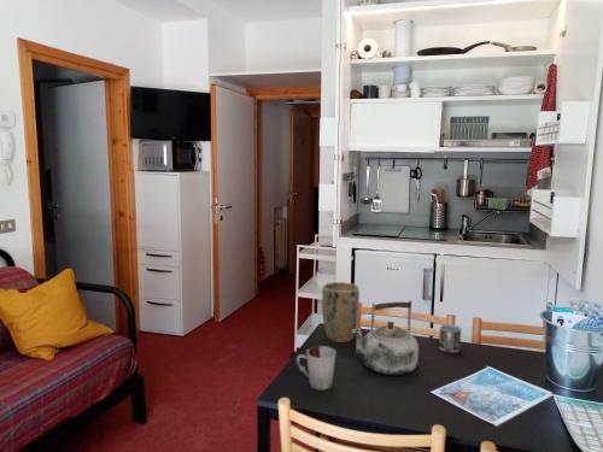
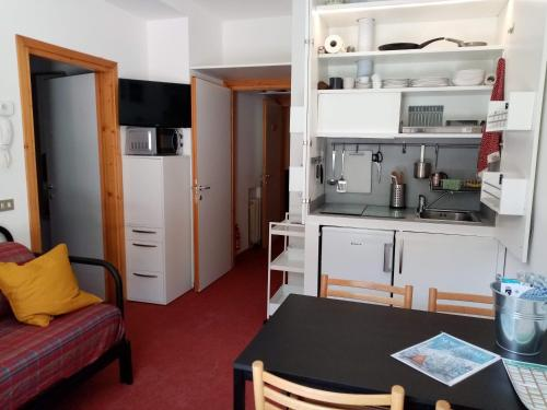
- plant pot (339, 312)
- cup (315, 366)
- kettle (384, 335)
- cup (450, 339)
